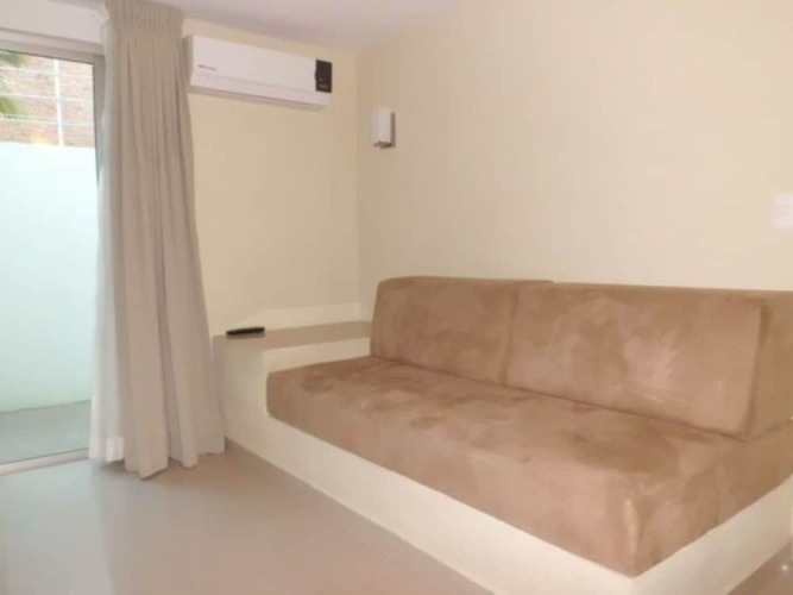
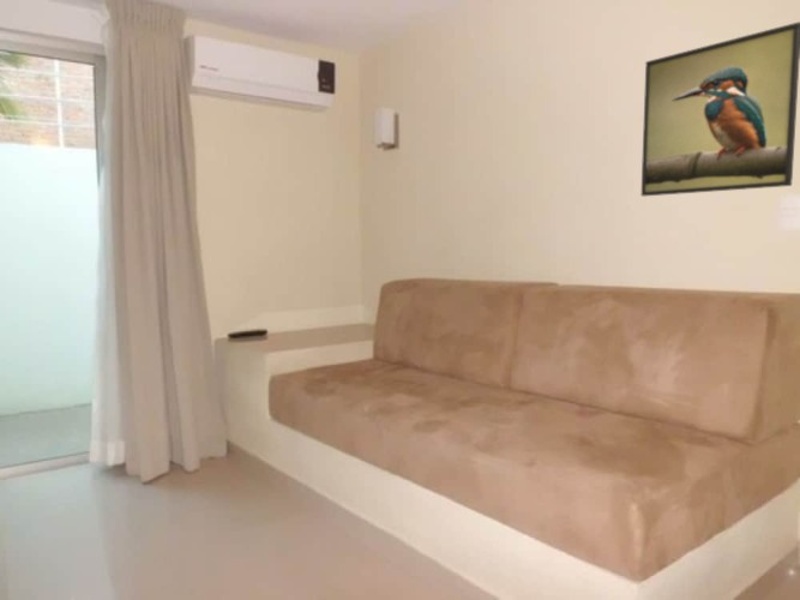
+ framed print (712, 118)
